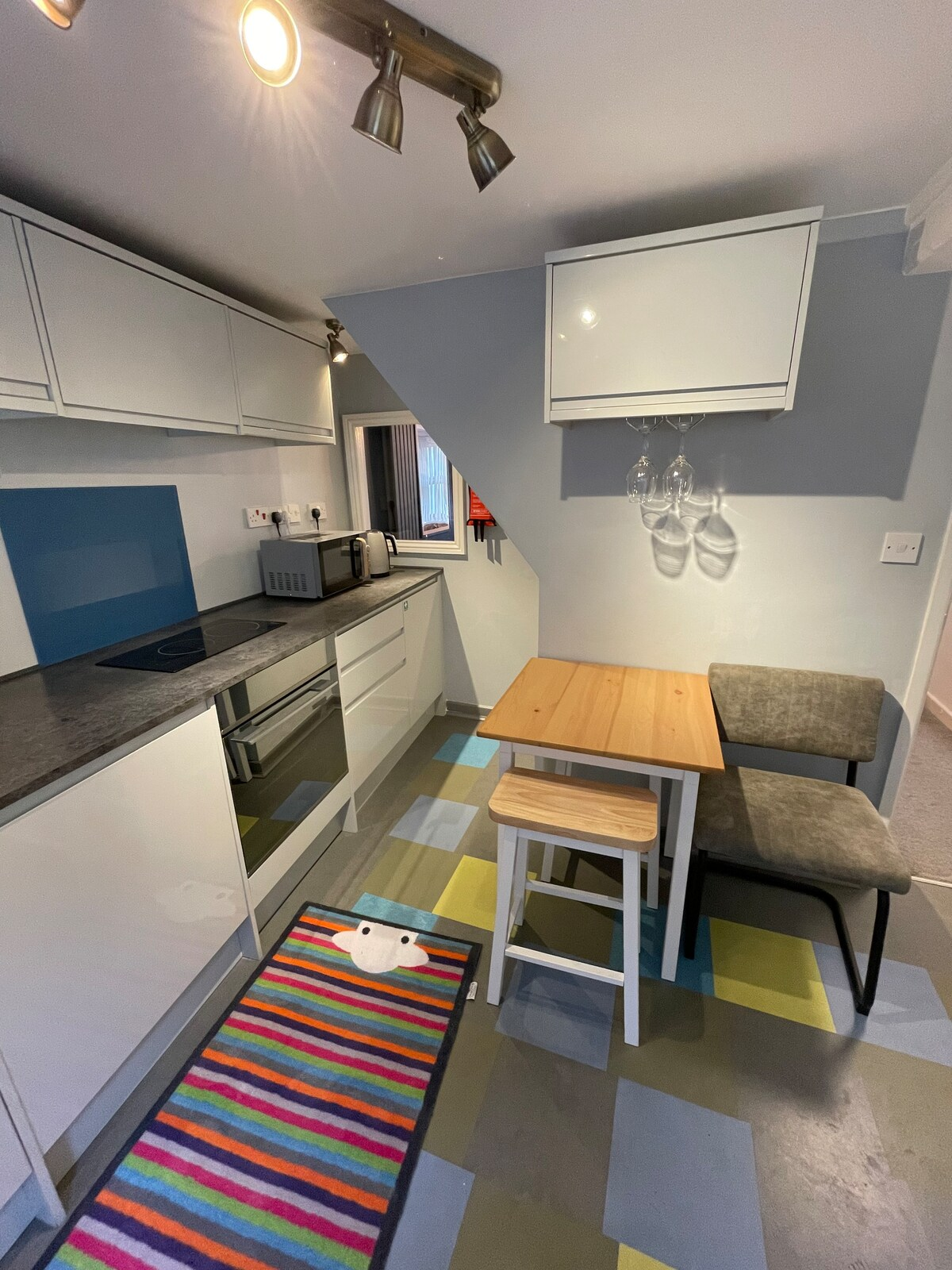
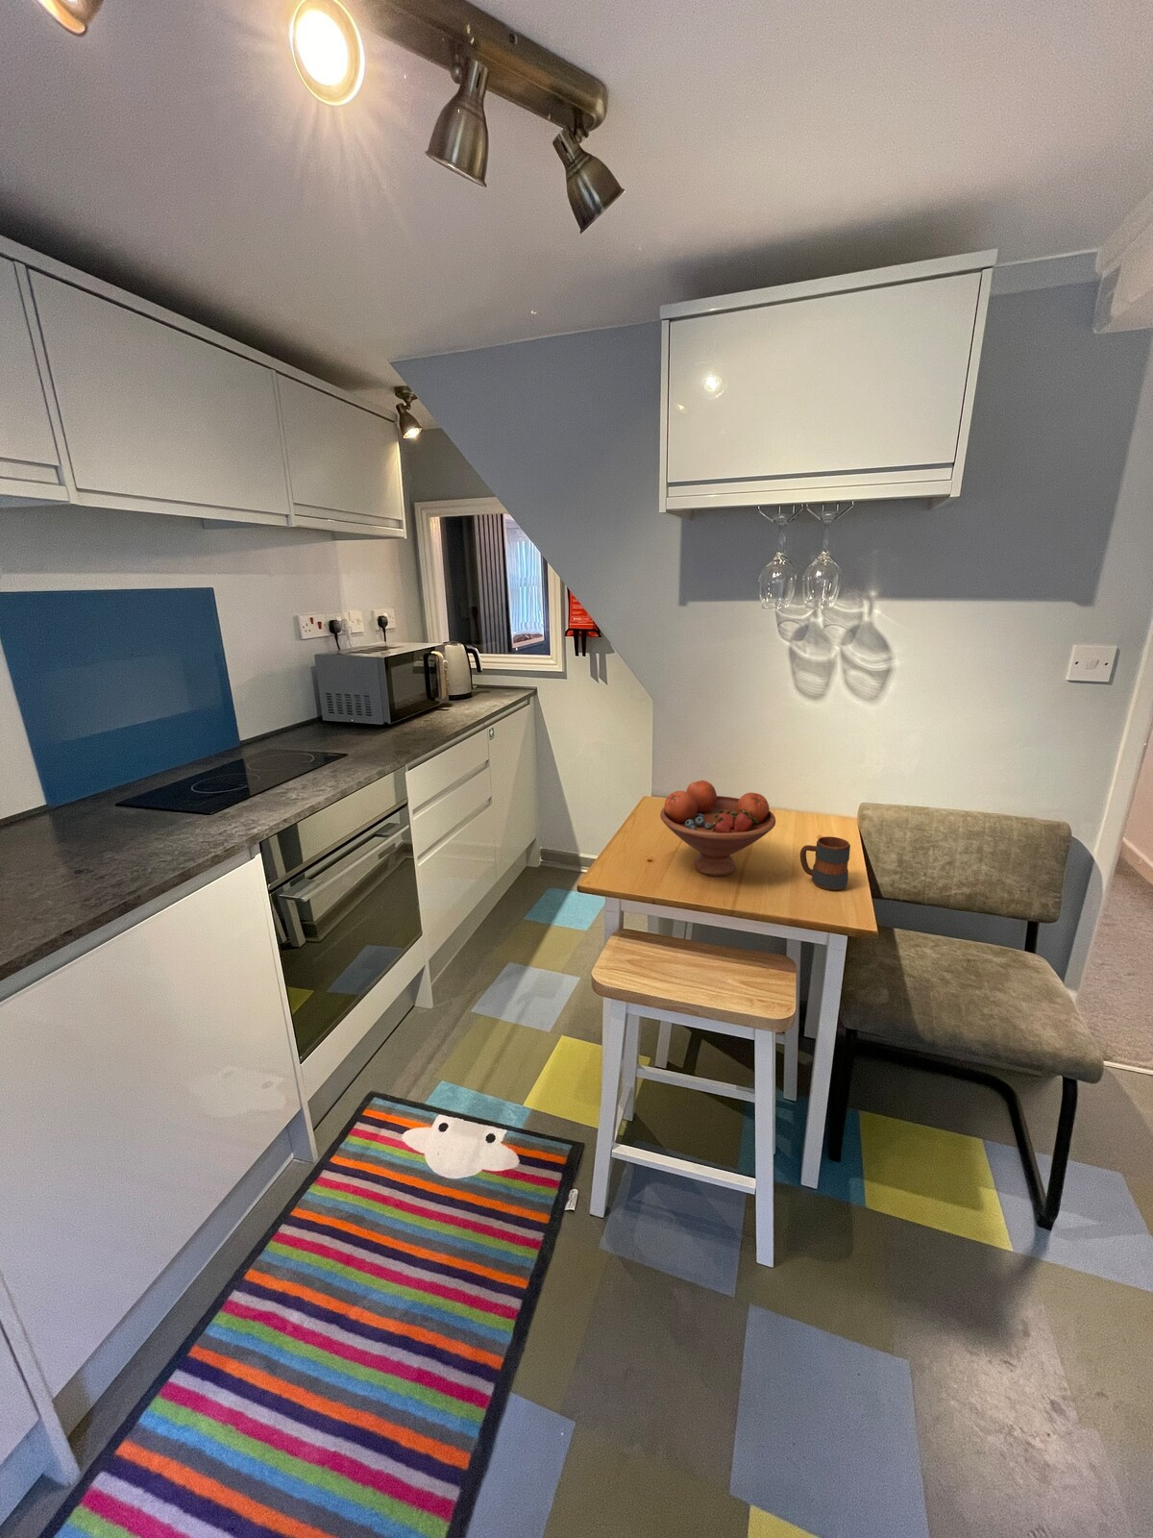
+ fruit bowl (716, 831)
+ mug (824, 862)
